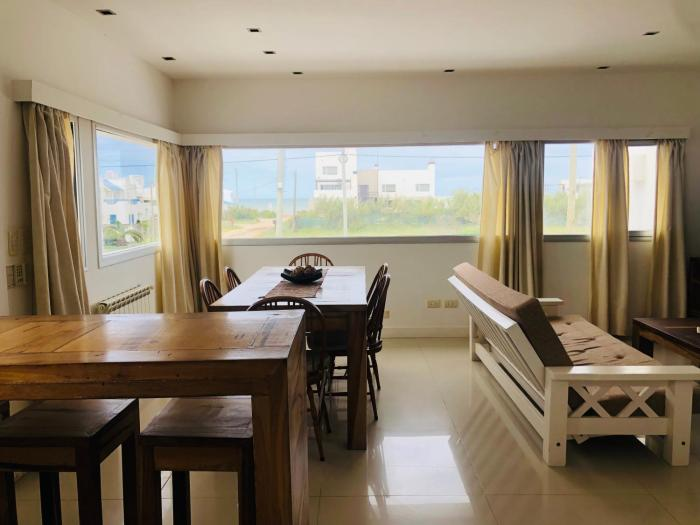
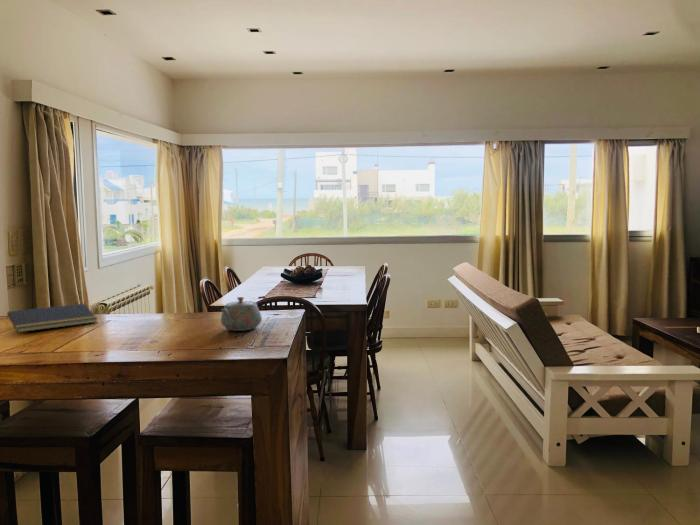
+ notepad (53, 317)
+ teapot (239, 313)
